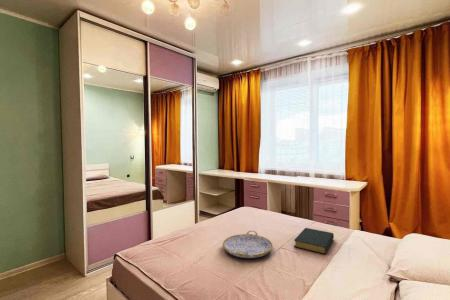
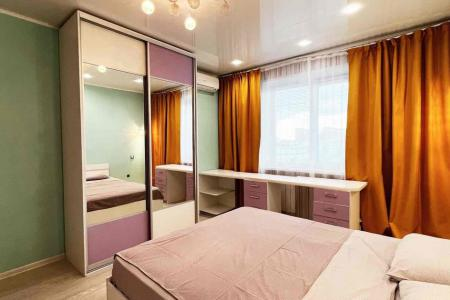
- serving tray (247, 244)
- hardback book (314, 239)
